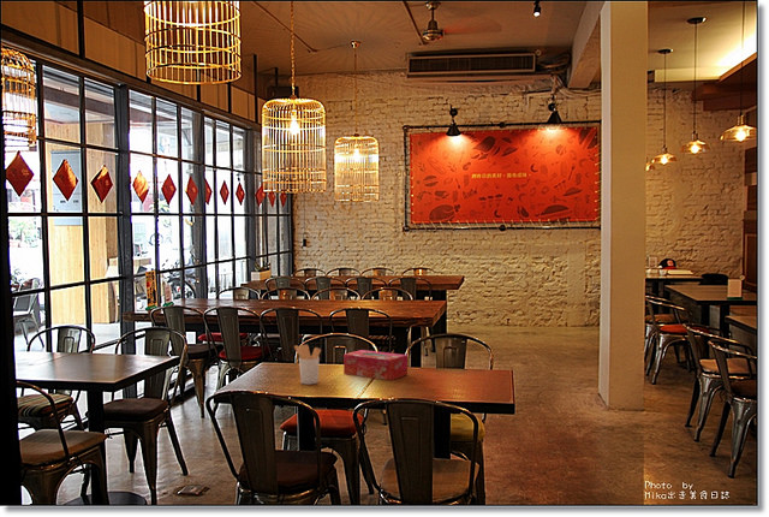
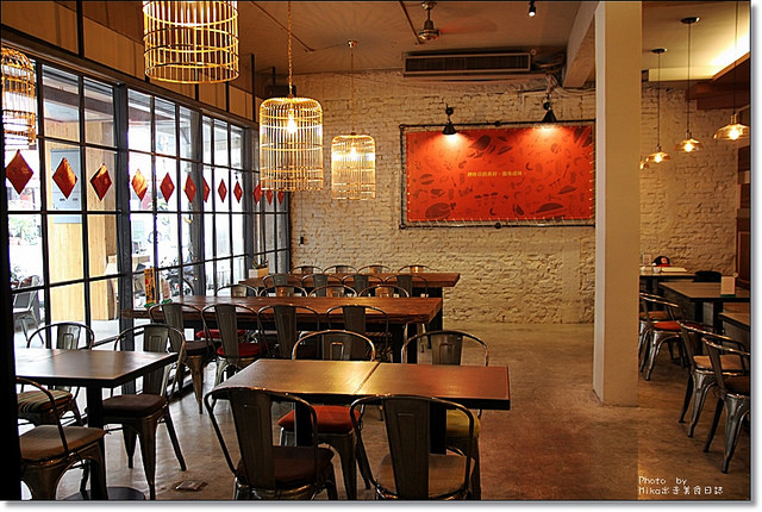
- tissue box (375, 364)
- utensil holder (306, 363)
